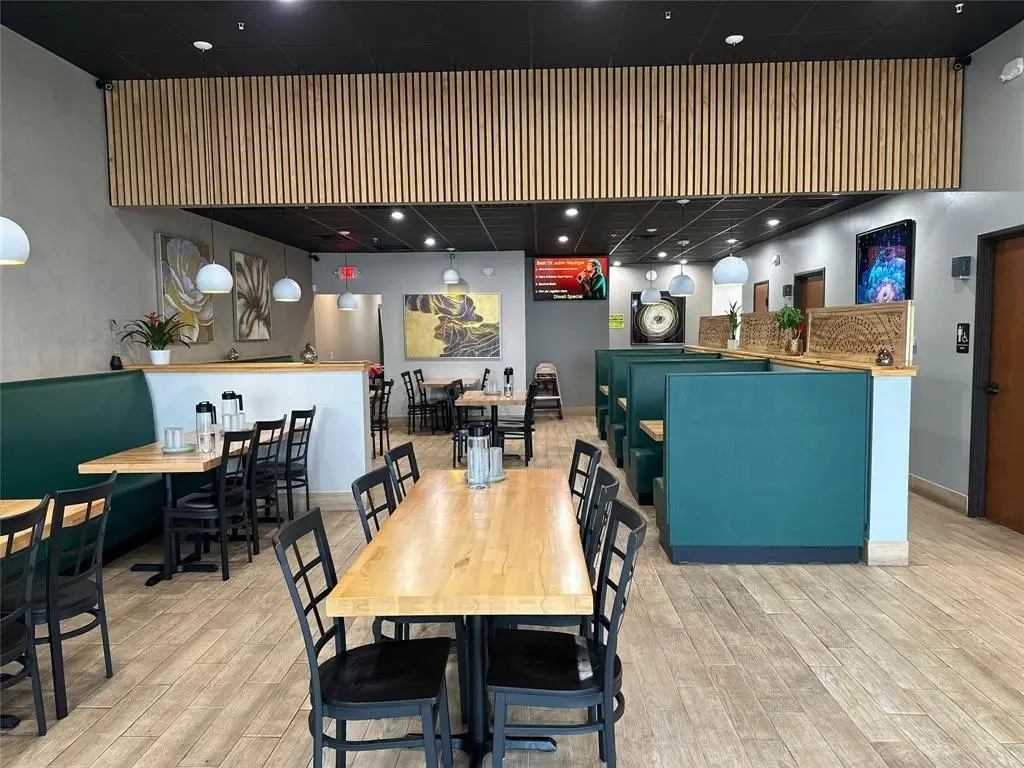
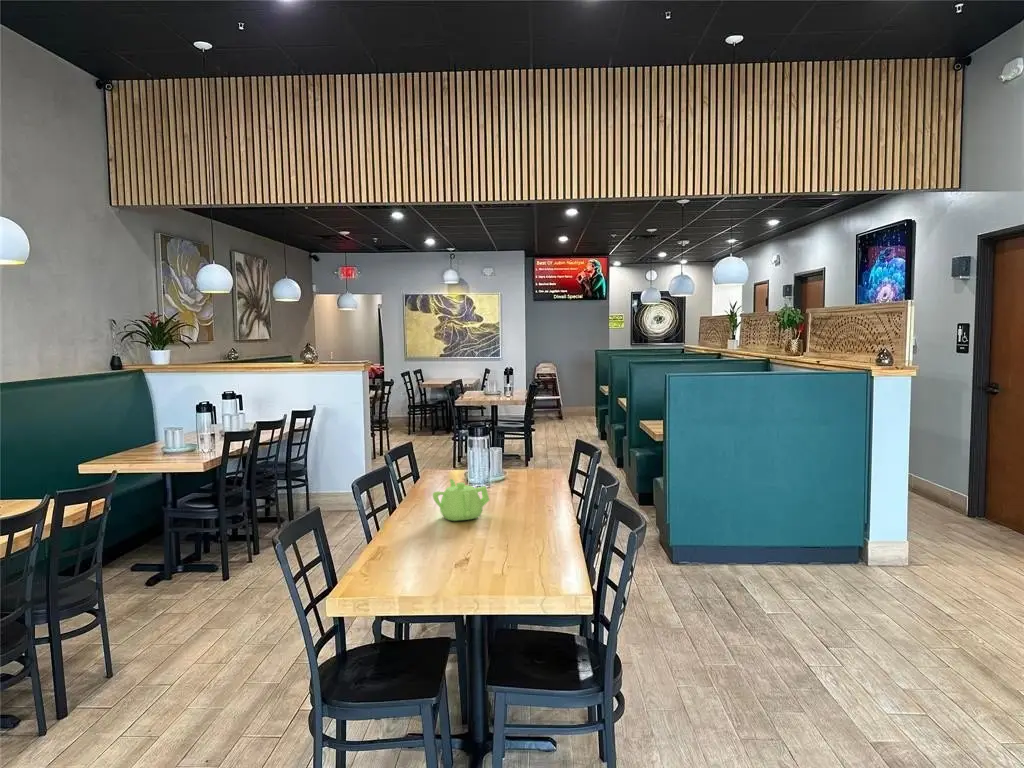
+ teapot (460, 499)
